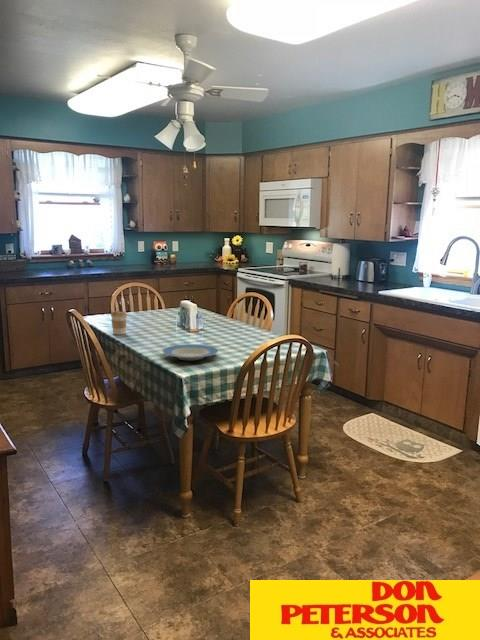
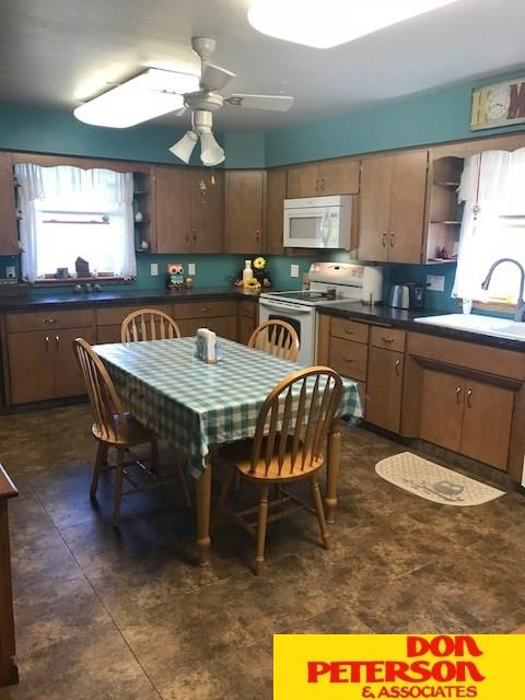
- coffee cup (119, 322)
- plate (190, 353)
